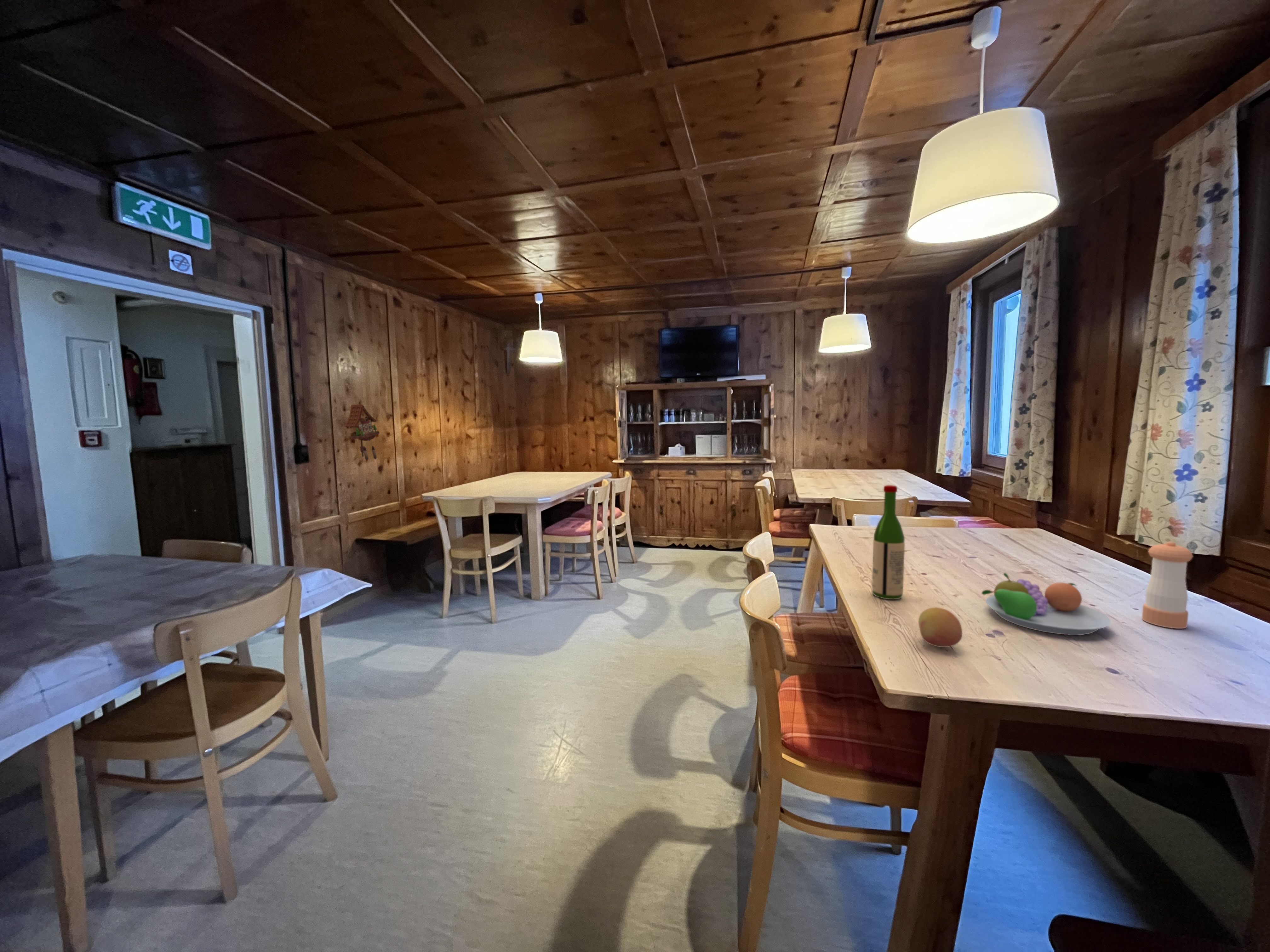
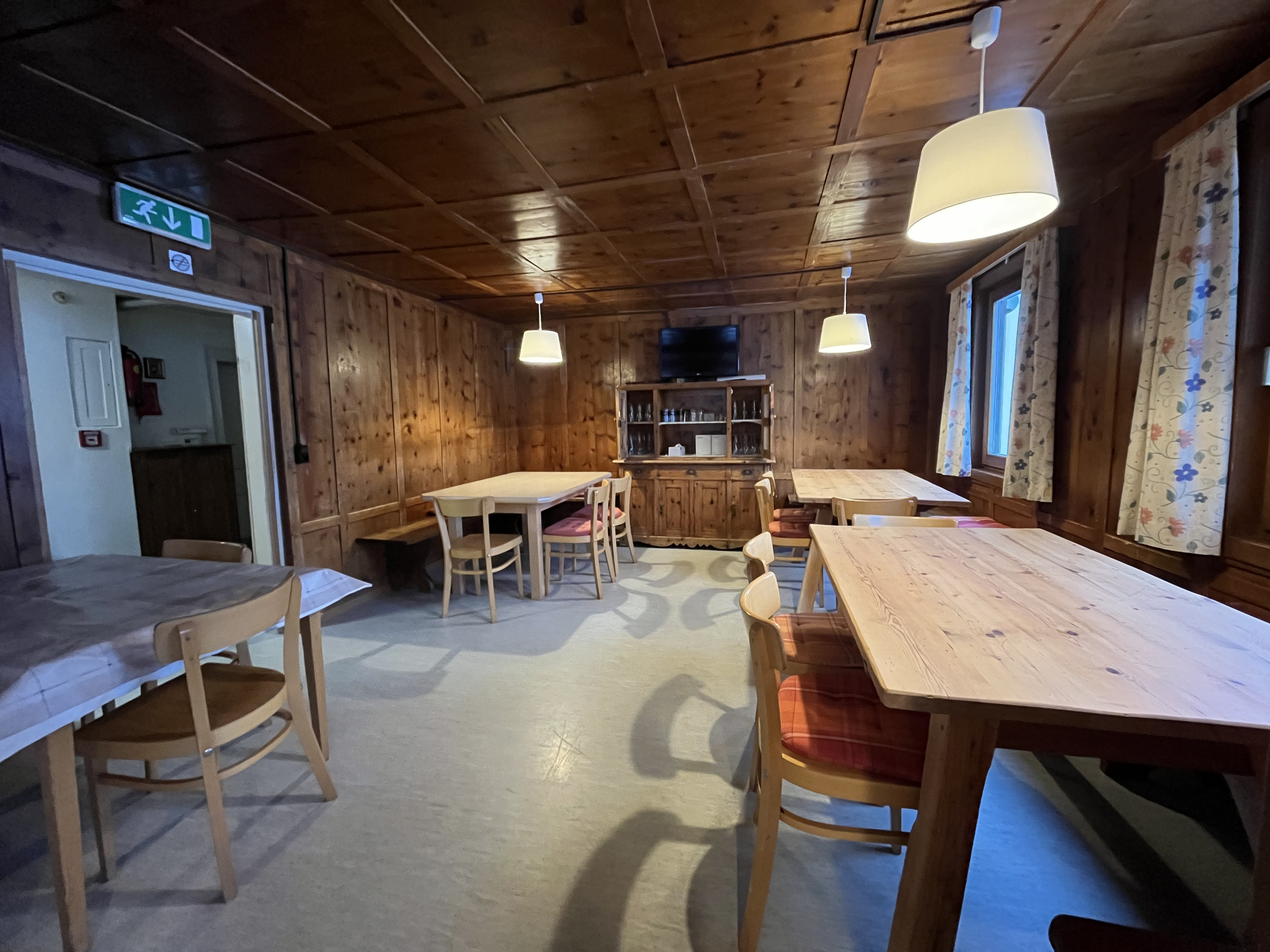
- wine bottle (889, 541)
- cuckoo clock (363, 432)
- fruit (940, 626)
- pepper shaker (1167, 582)
- fruit bowl (1040, 600)
